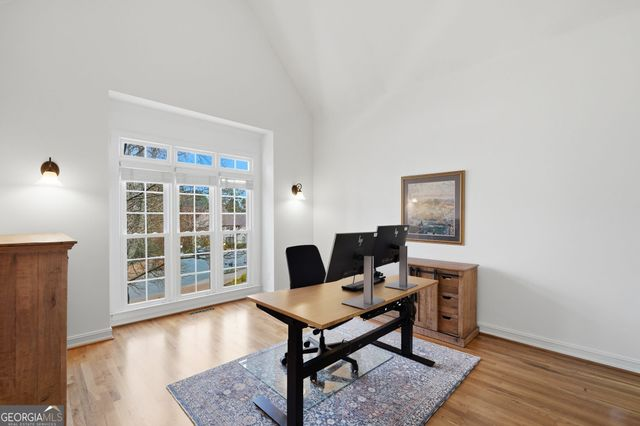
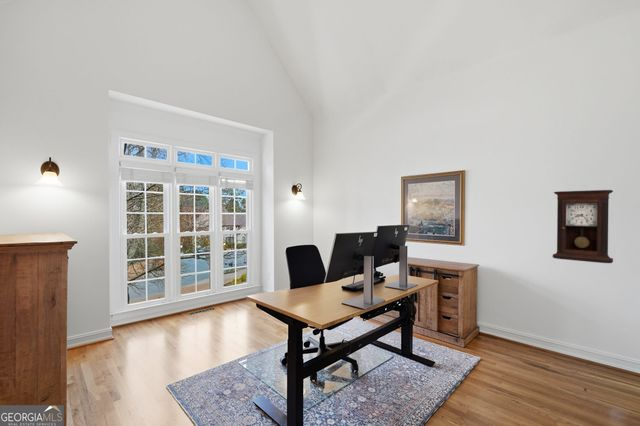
+ pendulum clock (581, 225)
